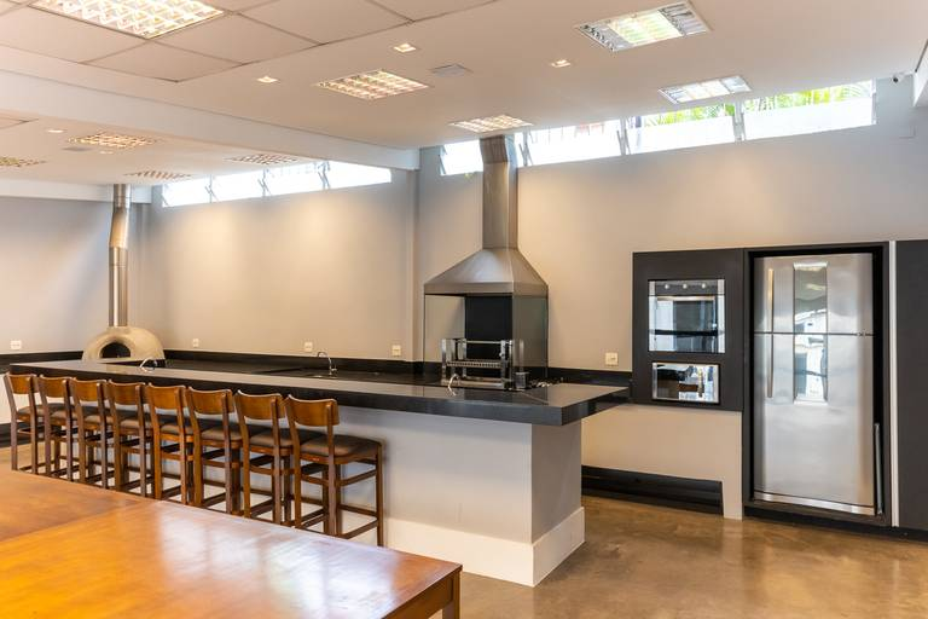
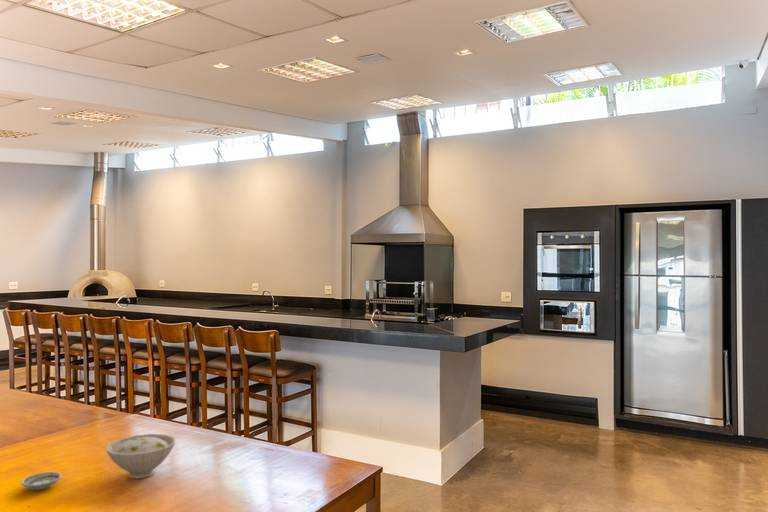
+ saucer (41, 482)
+ bowl (141, 456)
